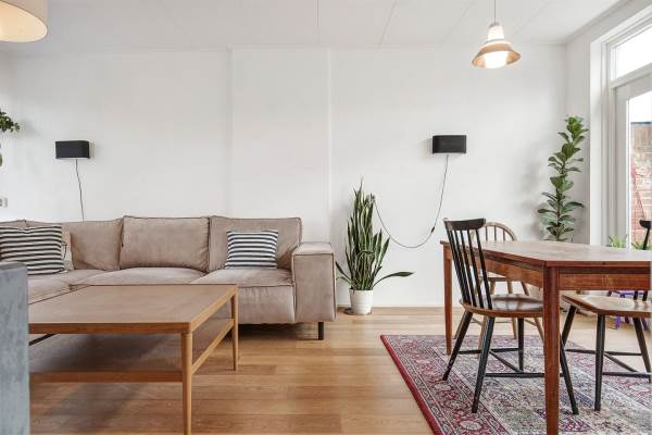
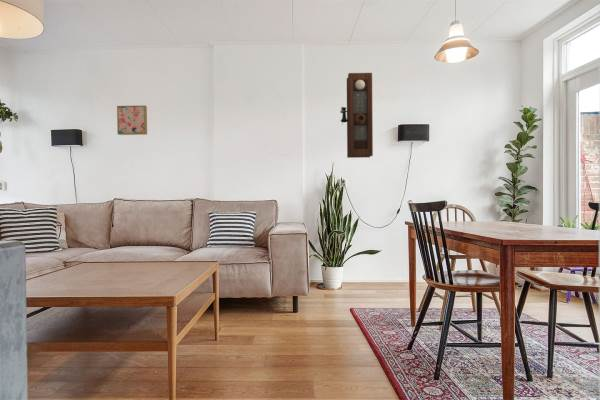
+ wall art (132, 120)
+ pendulum clock (355, 116)
